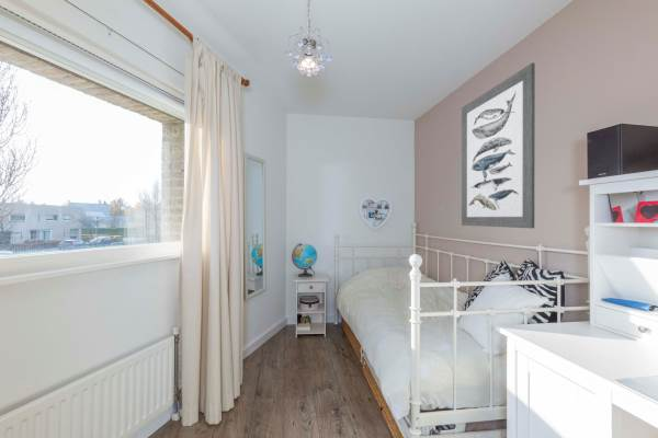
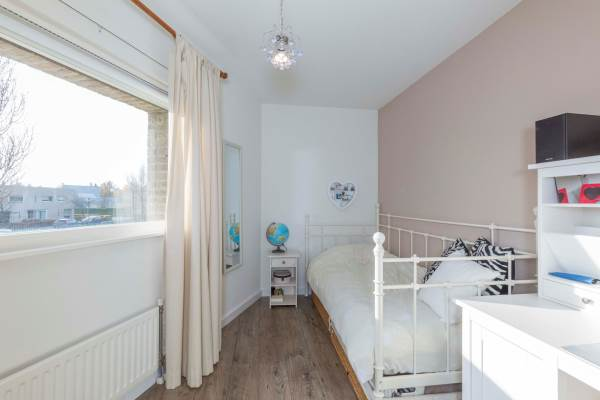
- wall art (491, 158)
